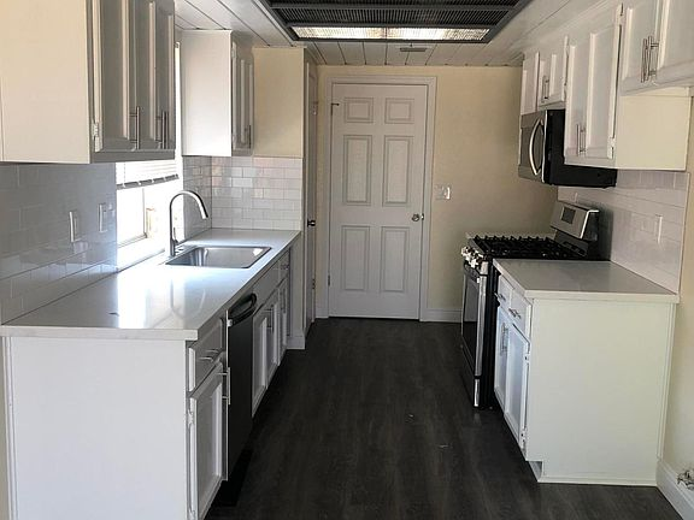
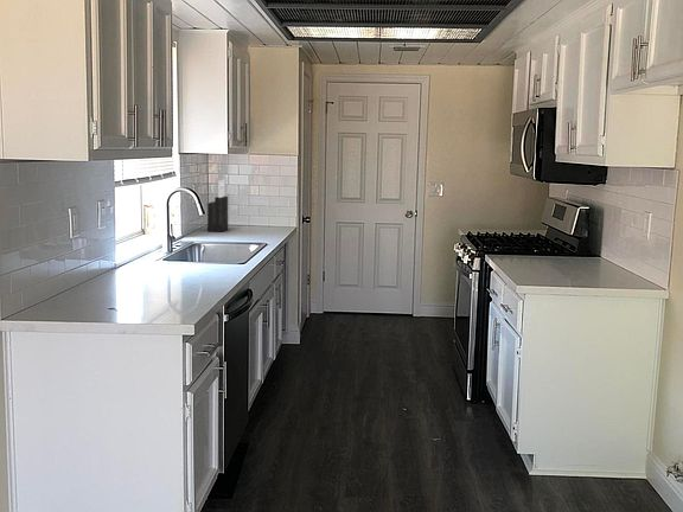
+ knife block (216, 205)
